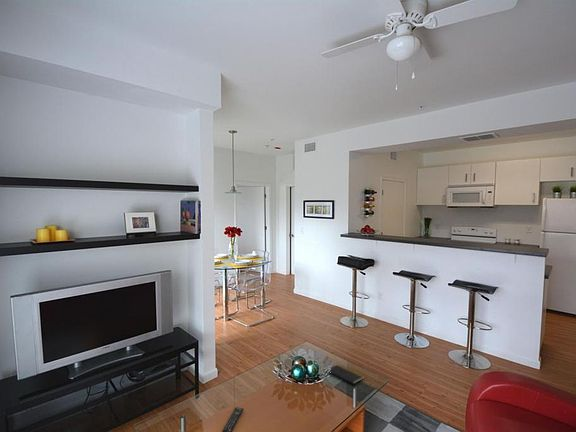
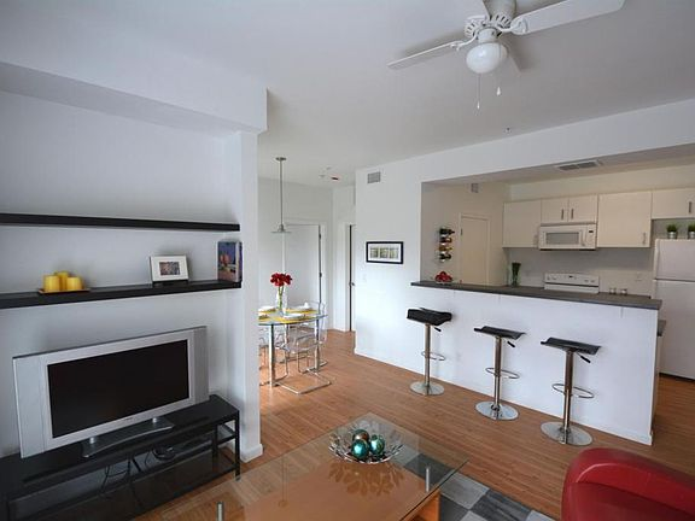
- remote control (233, 420)
- notepad (345, 373)
